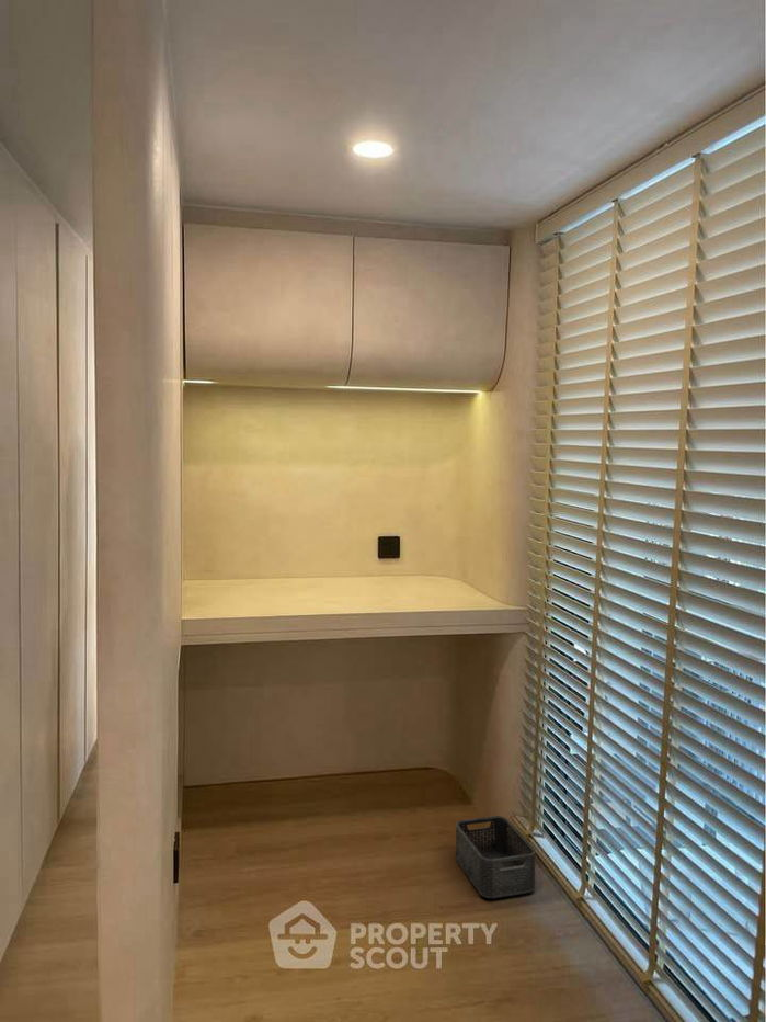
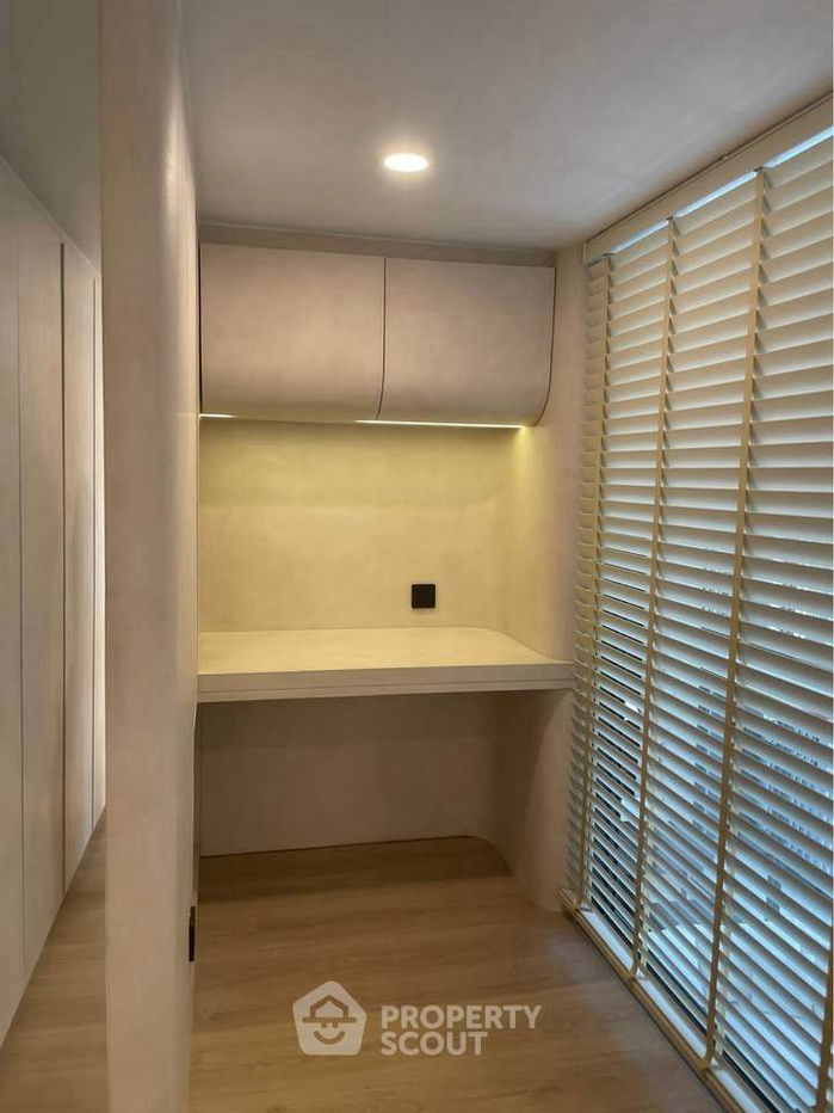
- storage bin (493, 854)
